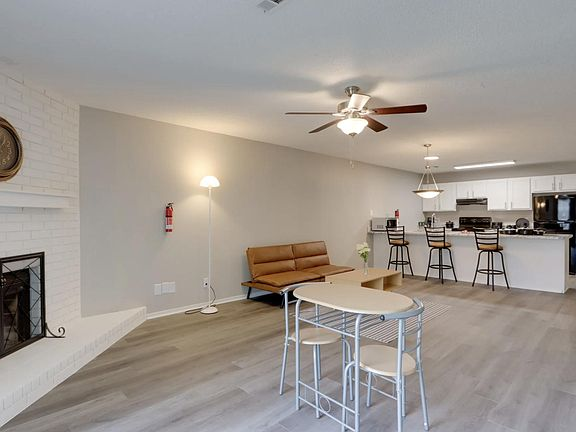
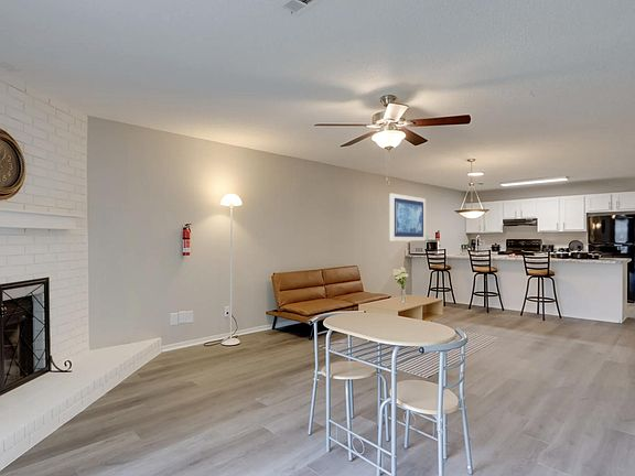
+ wall art (408, 218)
